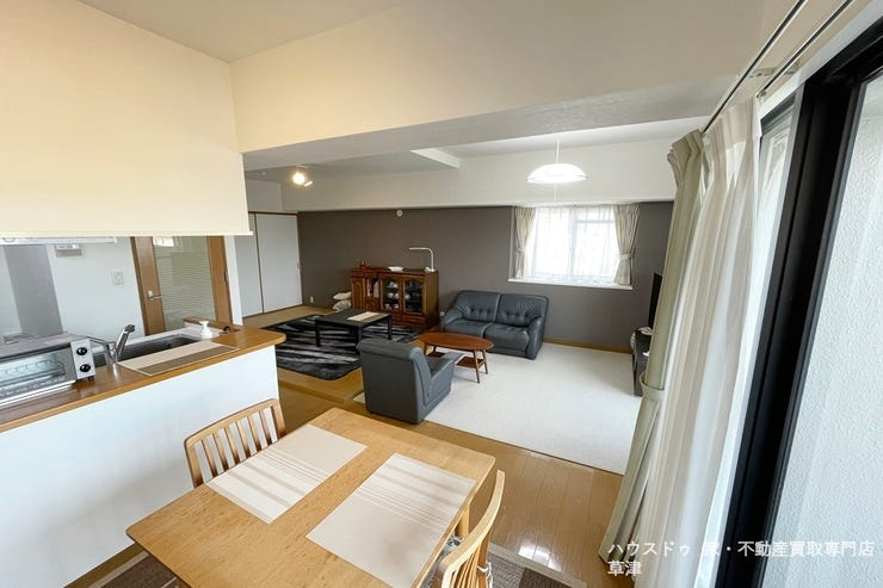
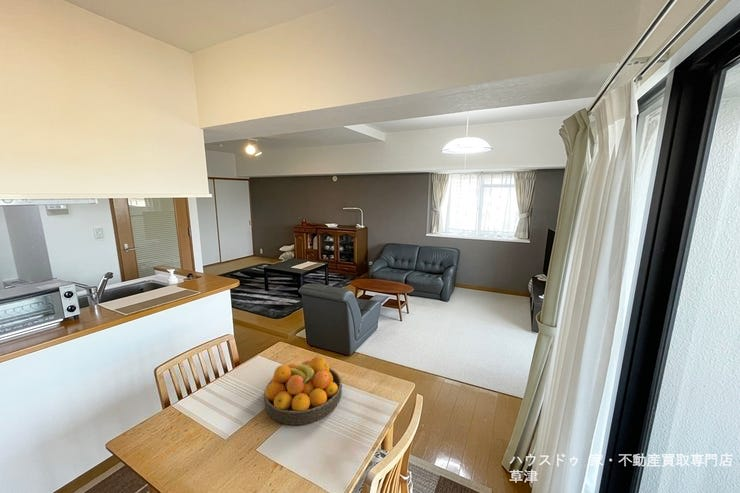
+ fruit bowl (303, 380)
